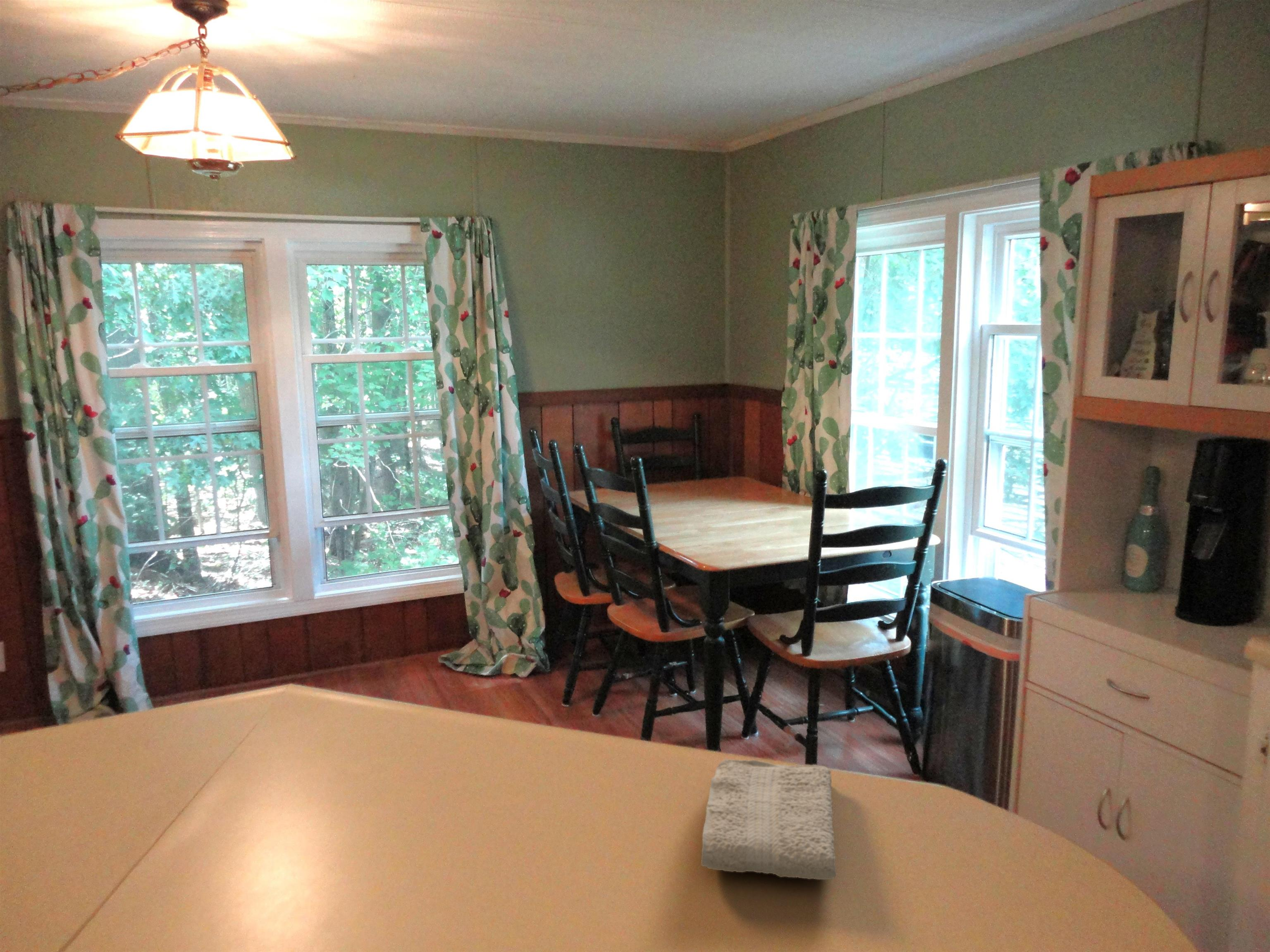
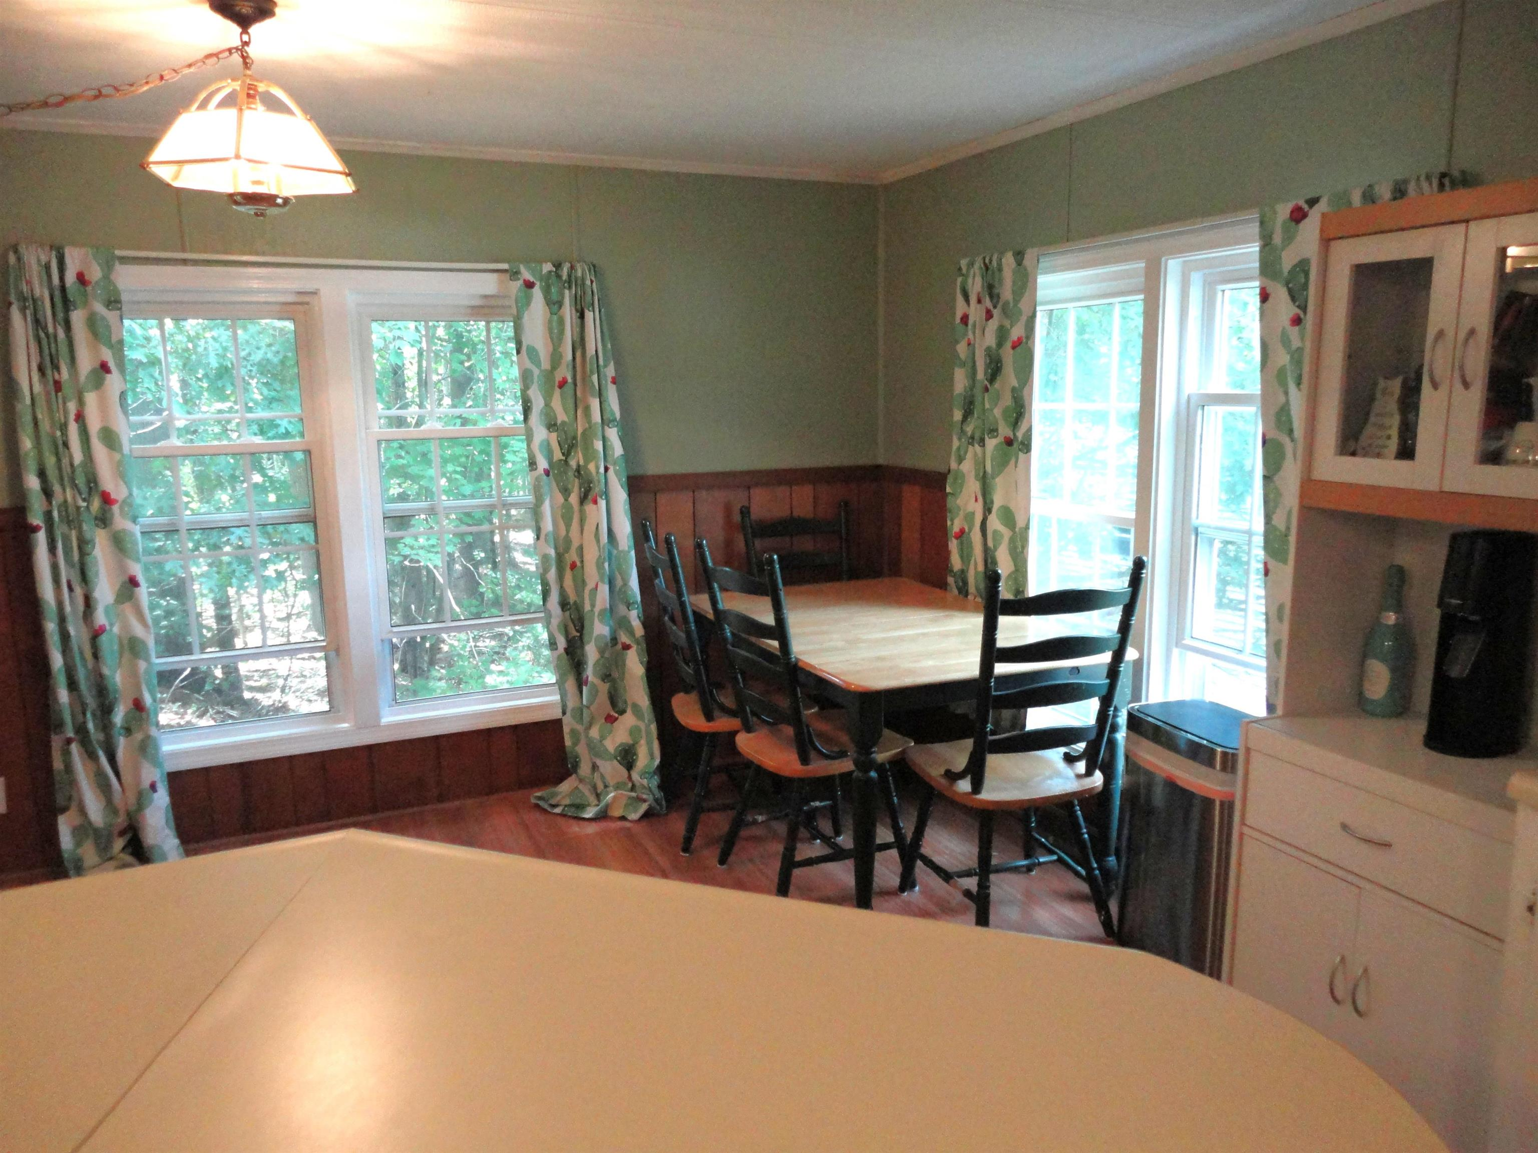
- washcloth (771, 812)
